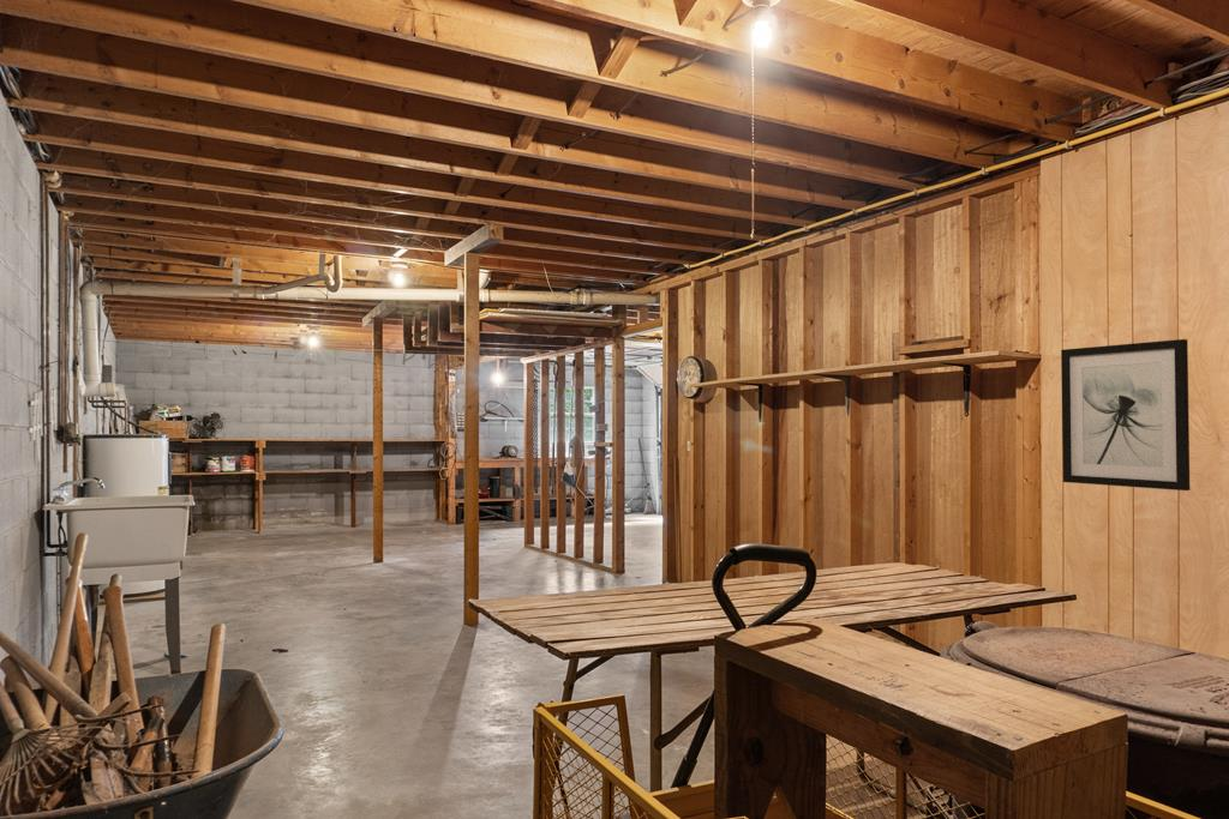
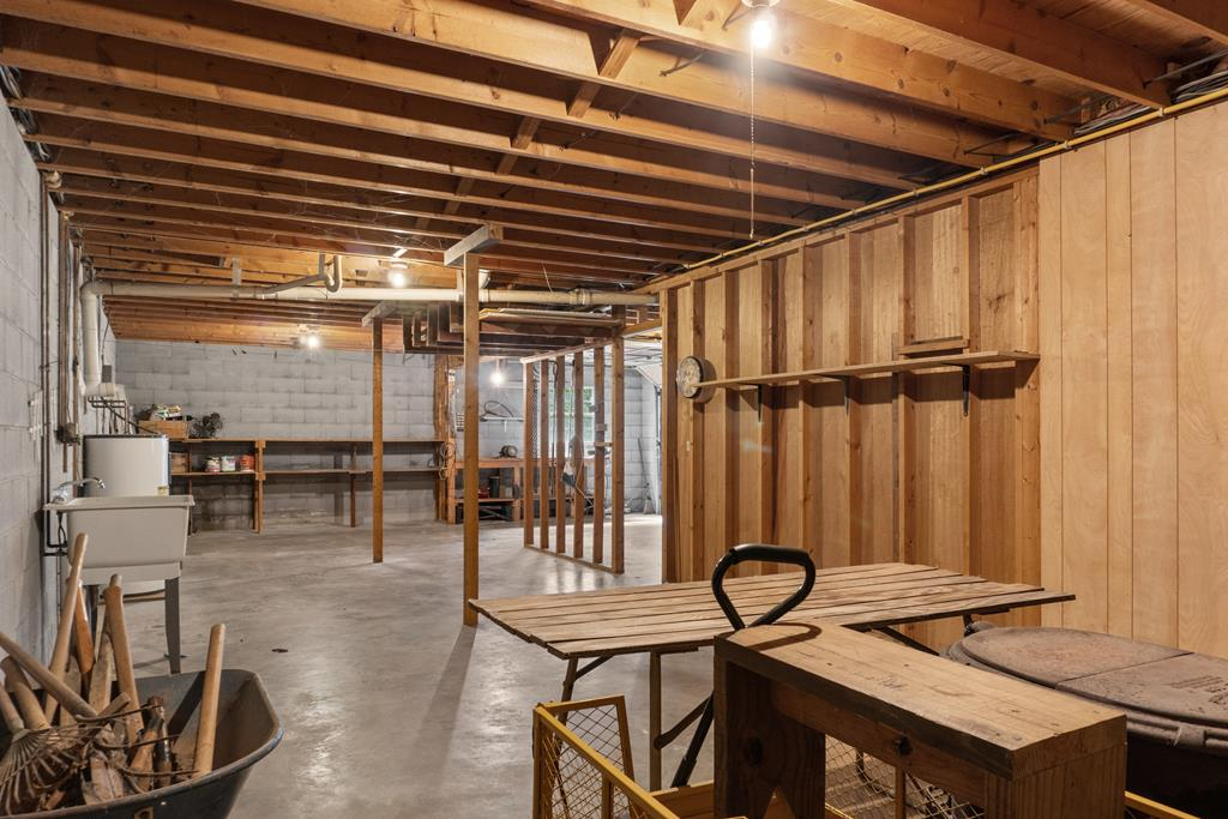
- wall art (1121, 415)
